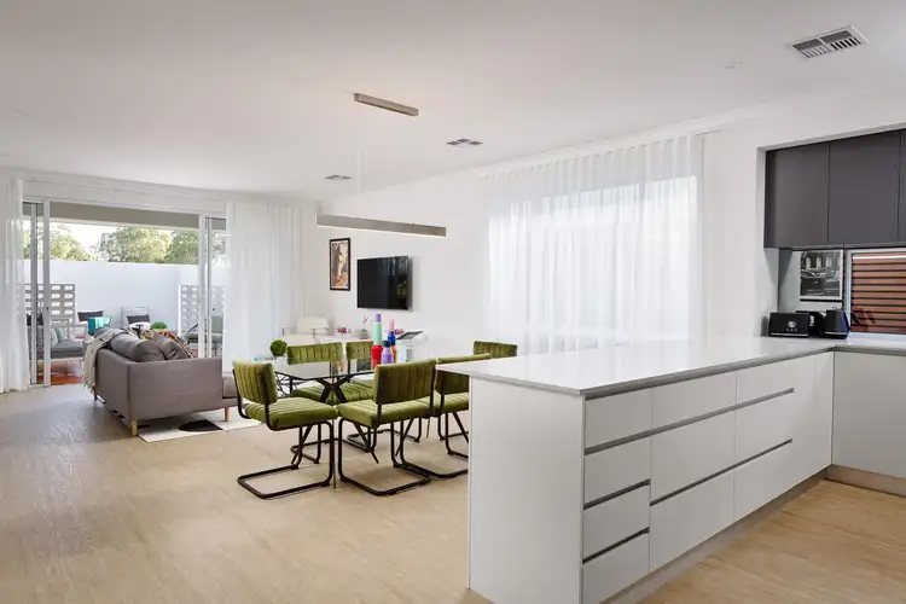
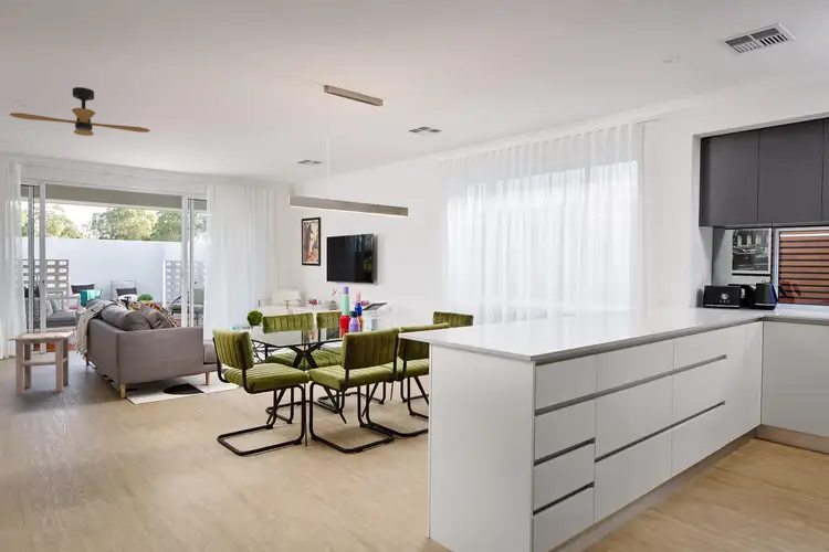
+ ceiling fan (83, 109)
+ side table (43, 361)
